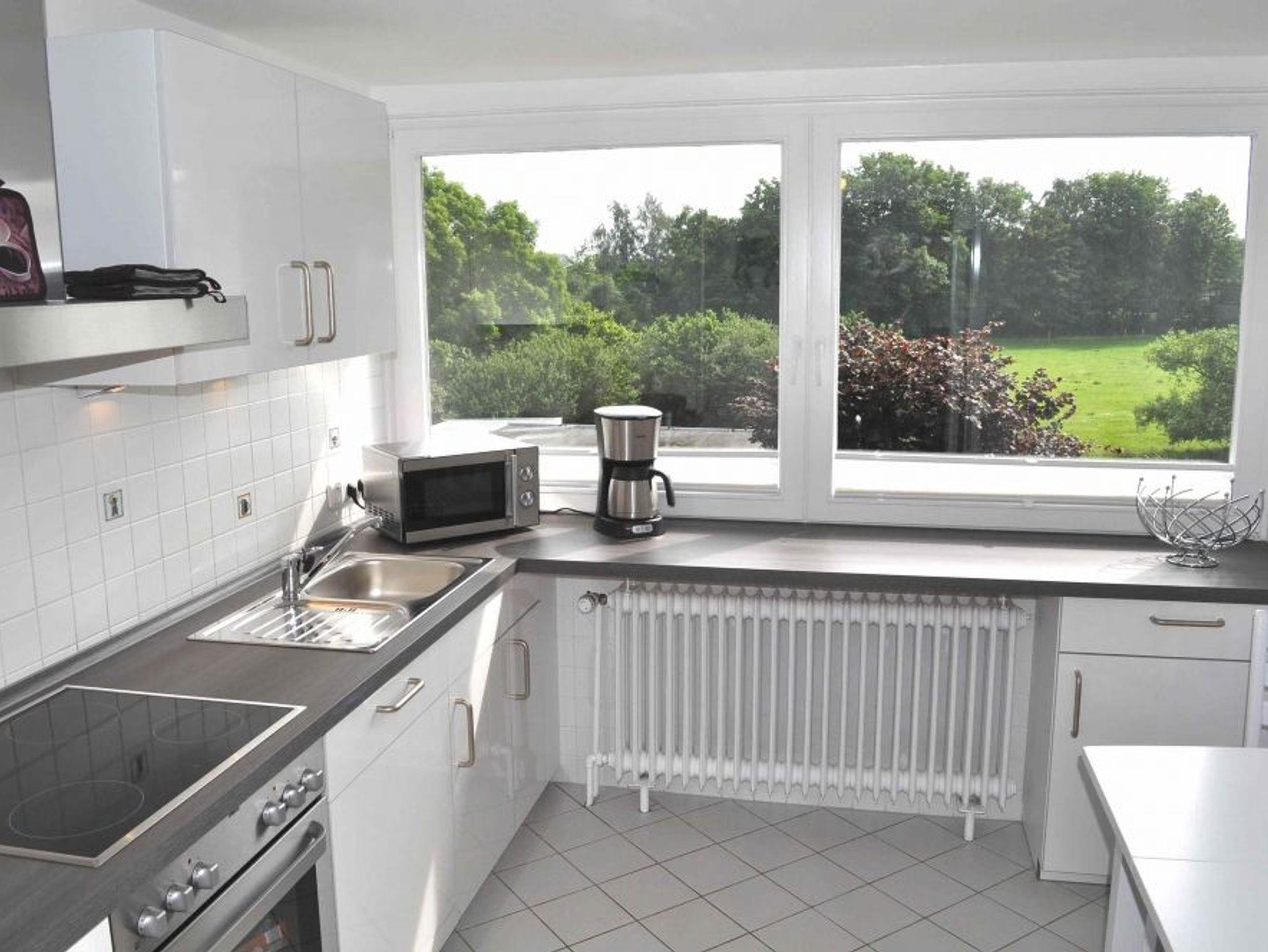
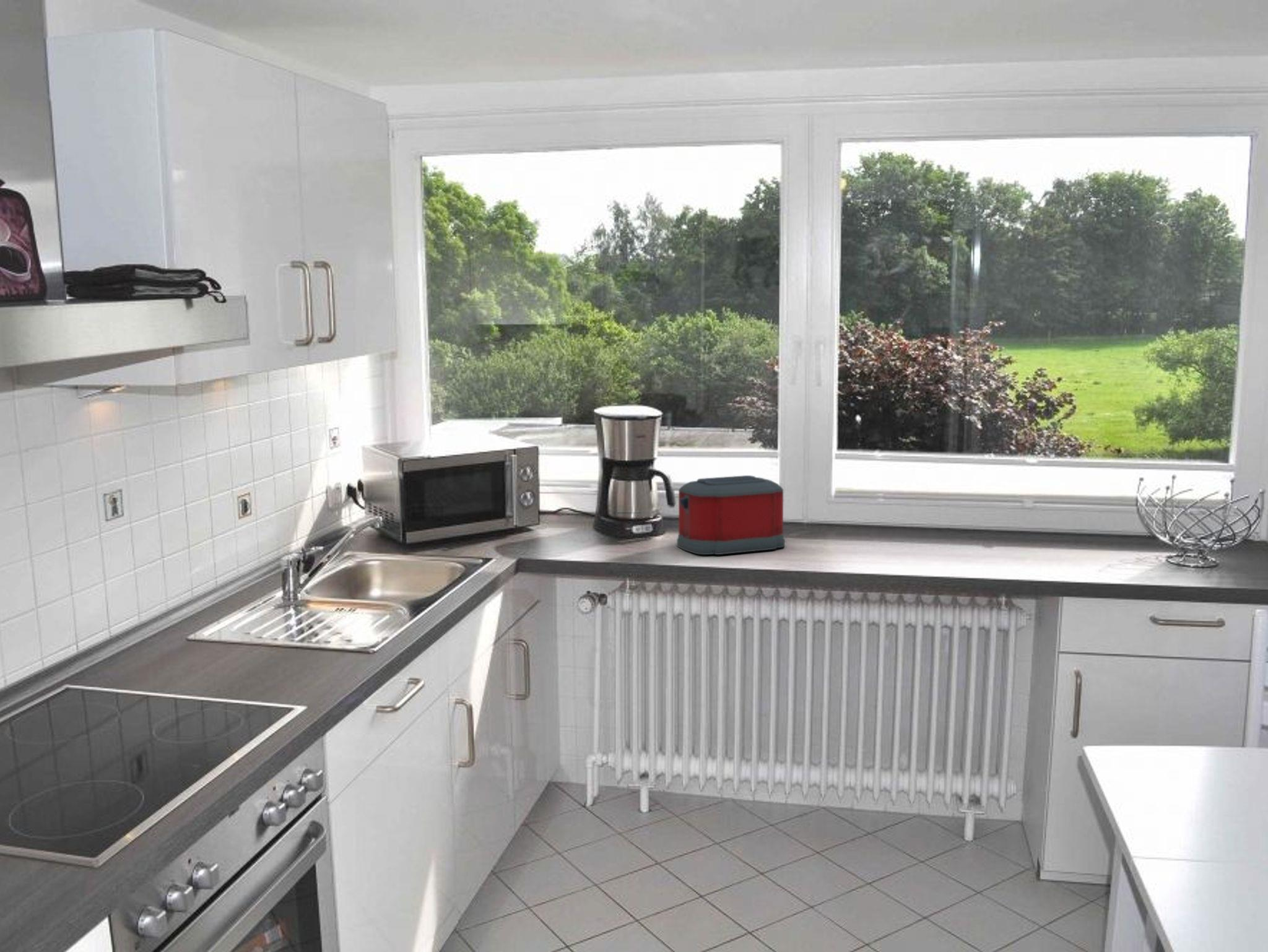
+ toaster (729, 513)
